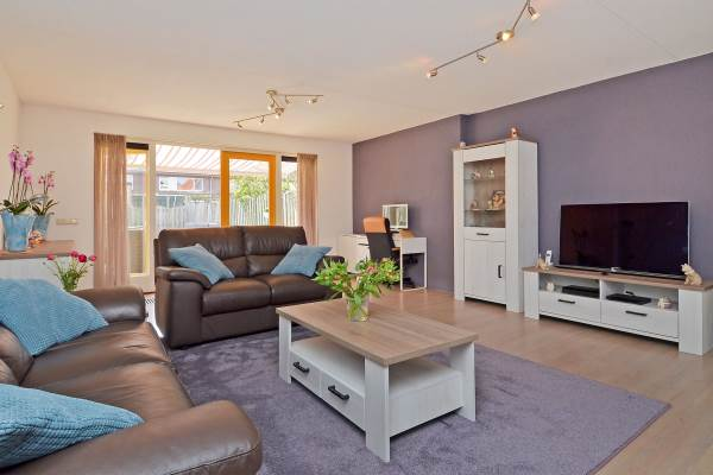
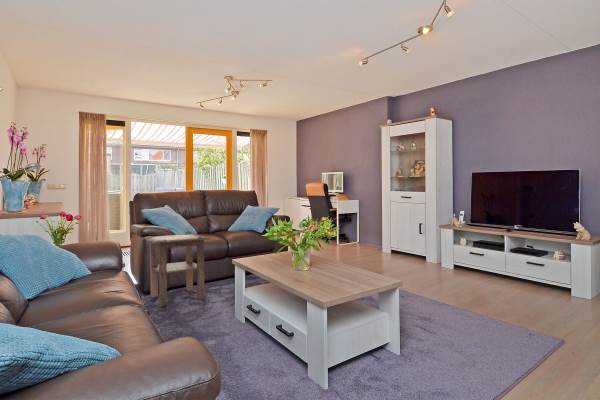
+ side table (176, 266)
